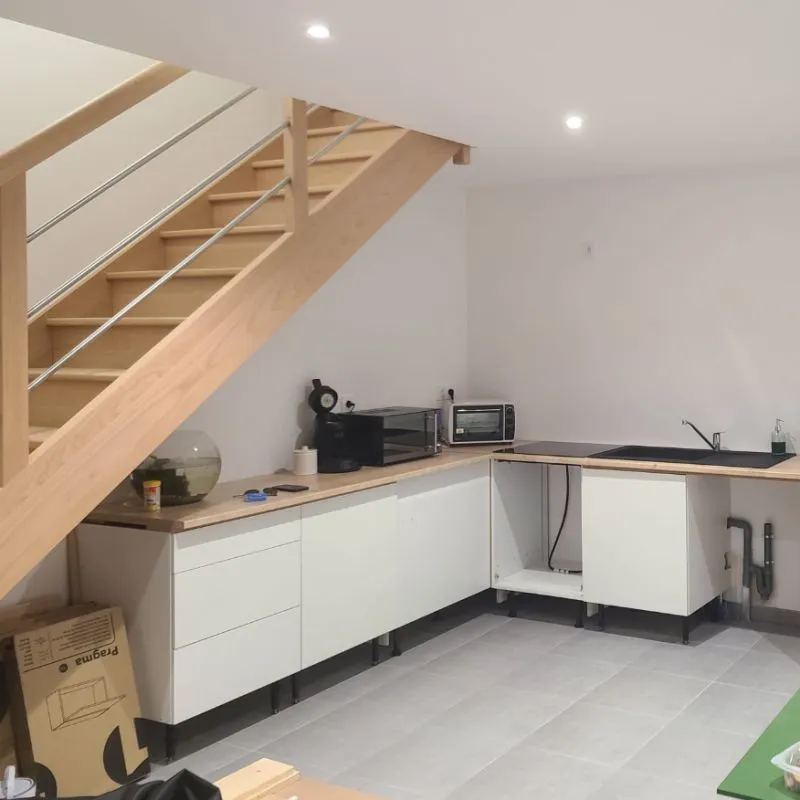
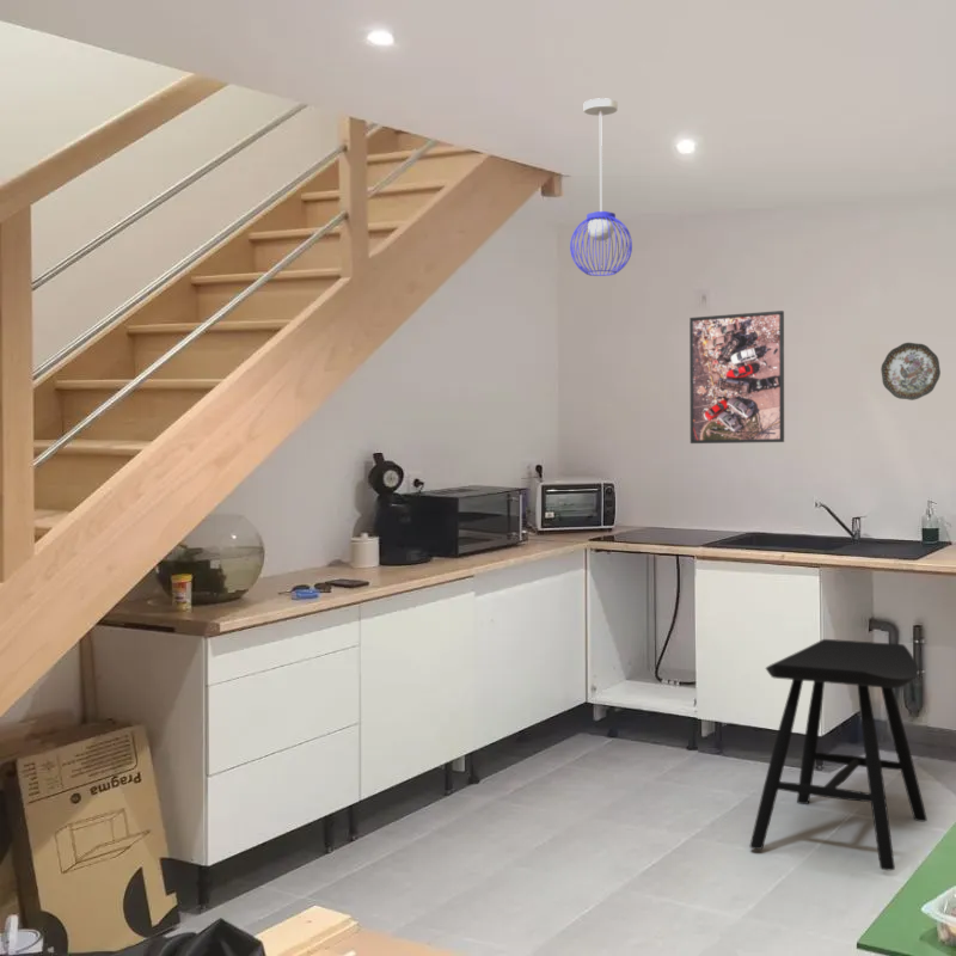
+ pendant light (600, 188)
+ stool (840, 754)
+ decorative plate (911, 370)
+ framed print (735, 378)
